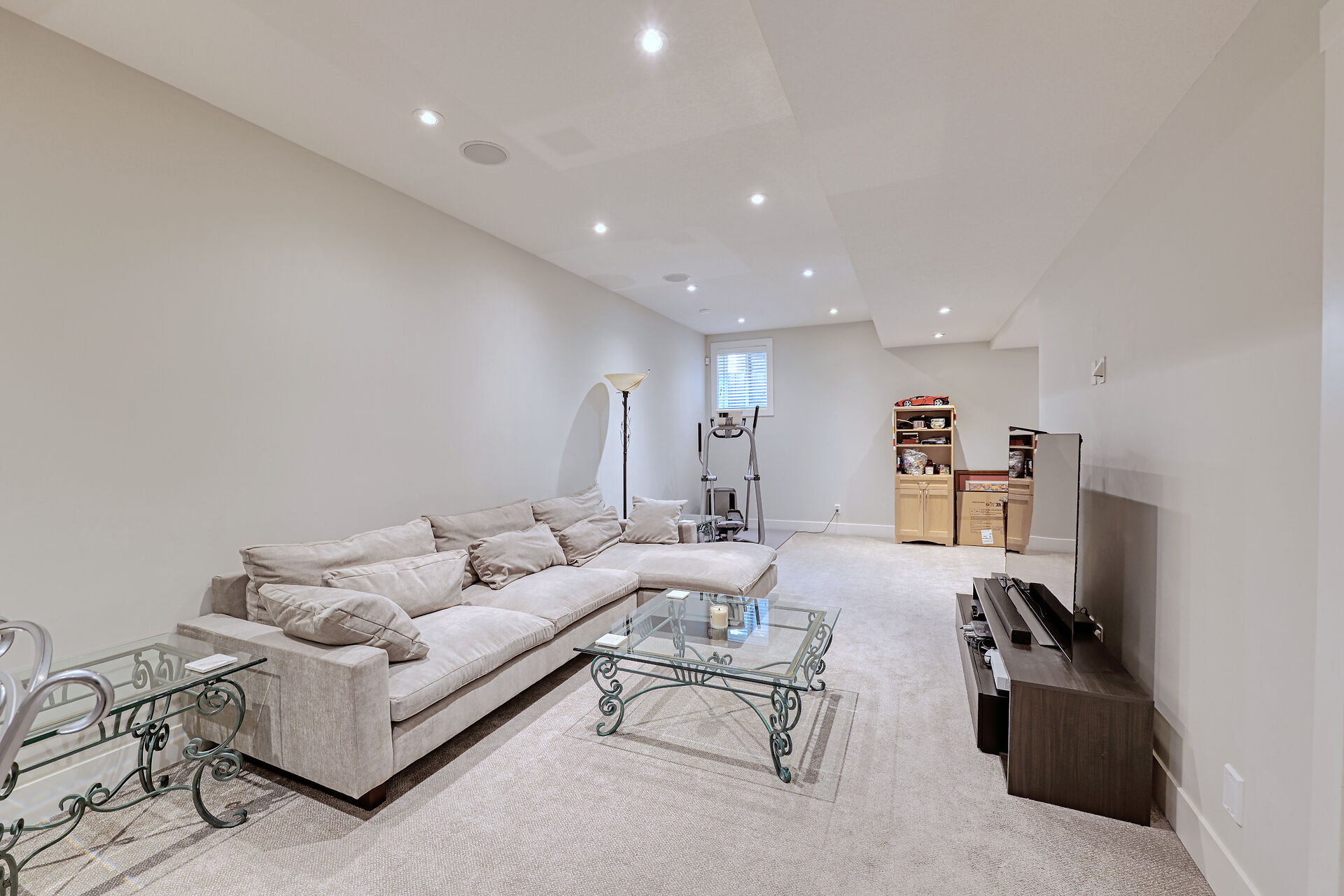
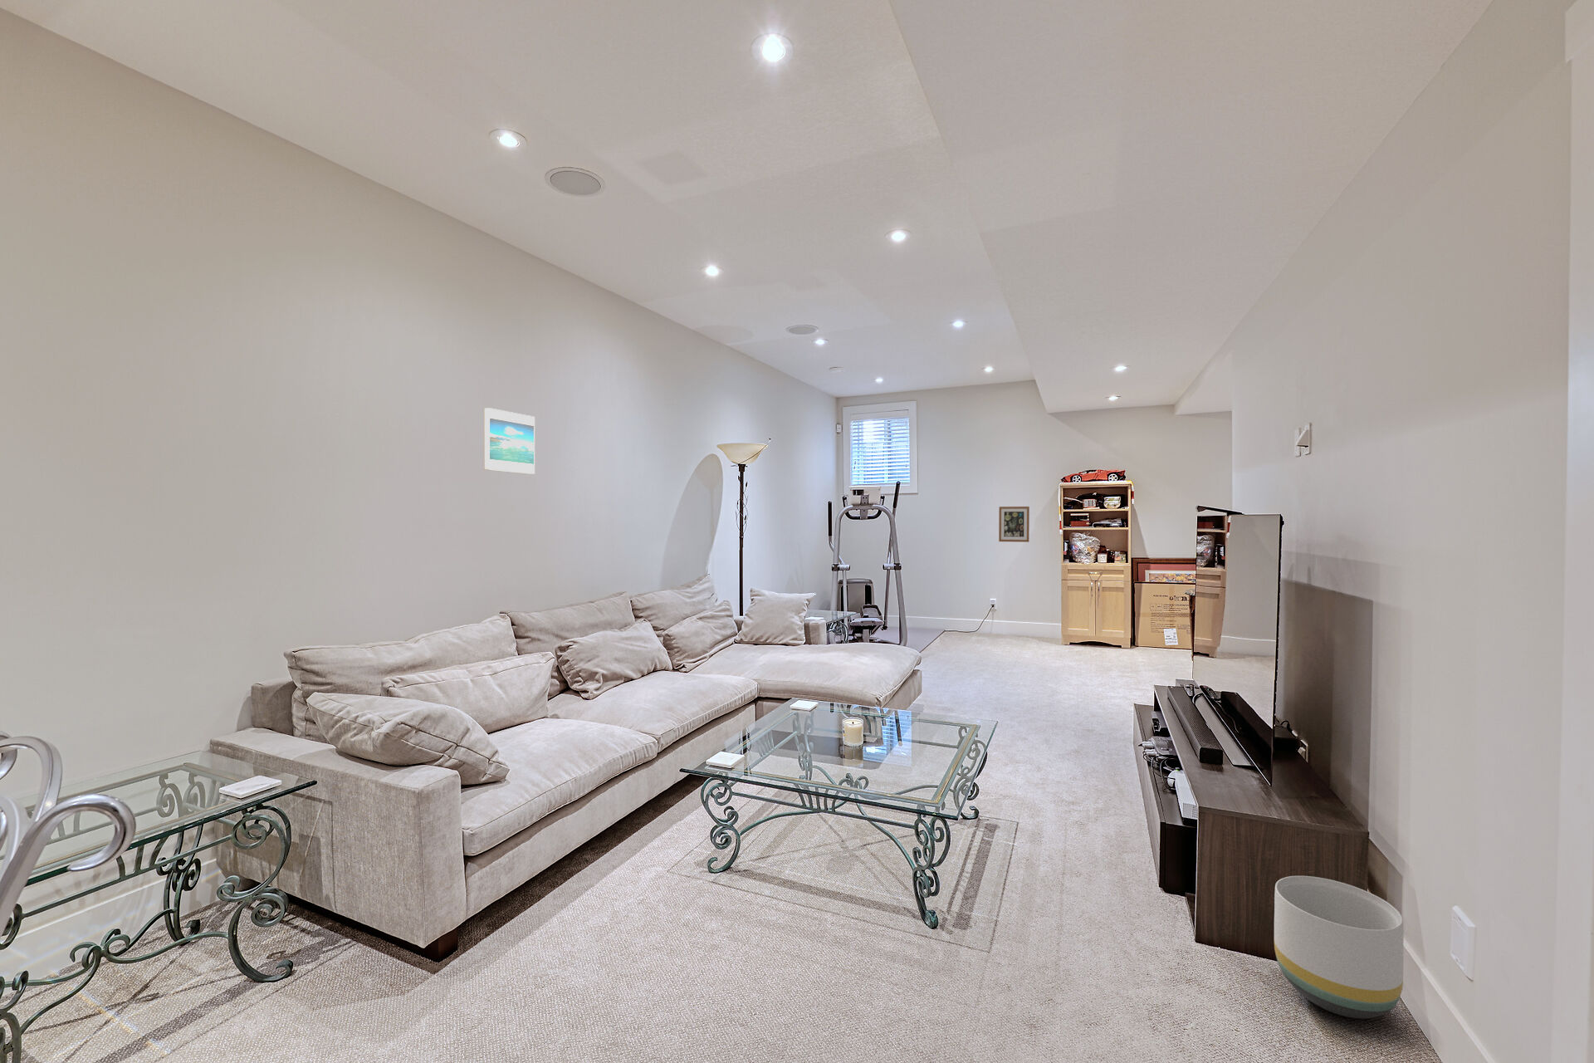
+ planter (1335, 951)
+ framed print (510, 441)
+ wall art (1014, 524)
